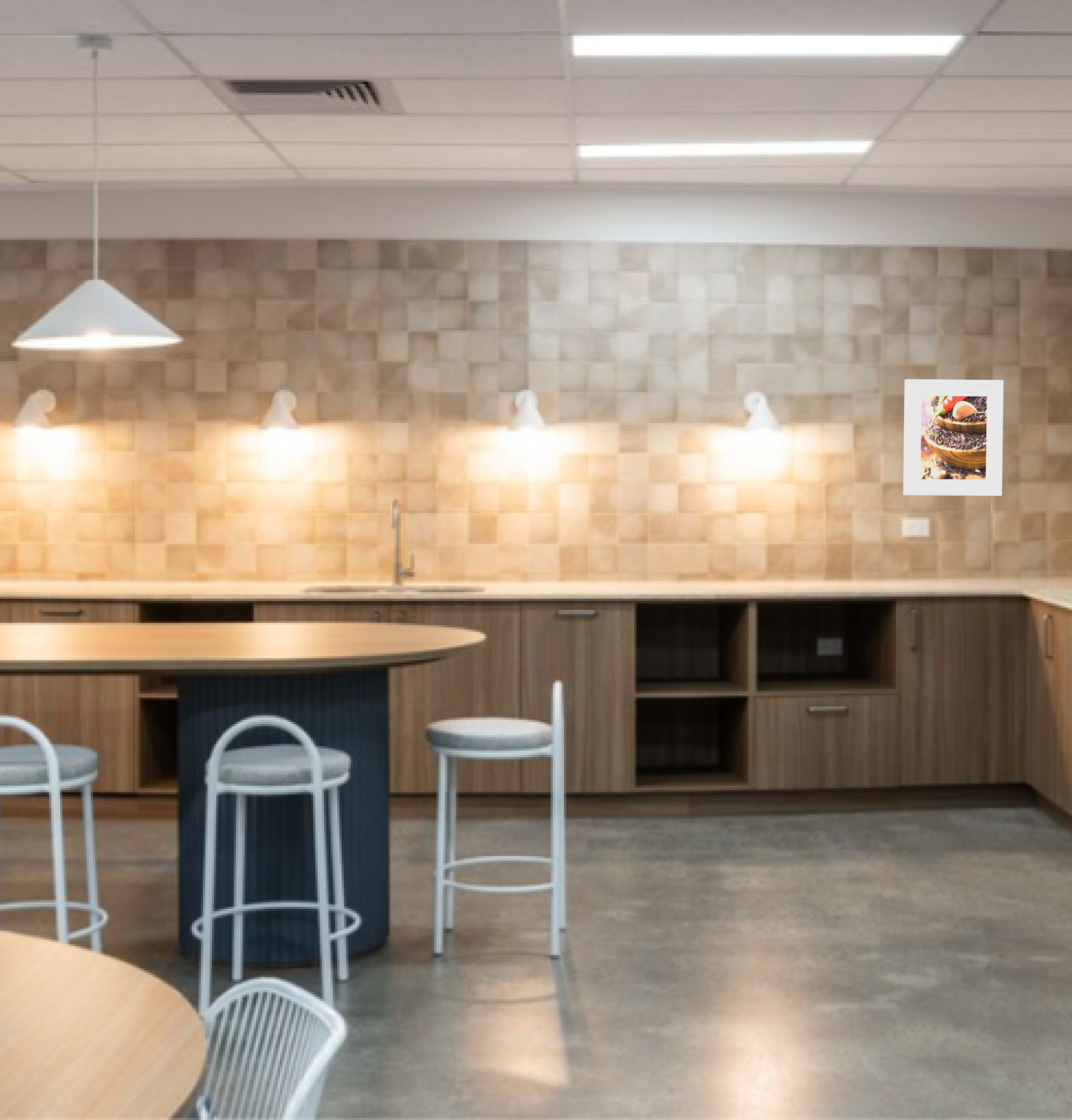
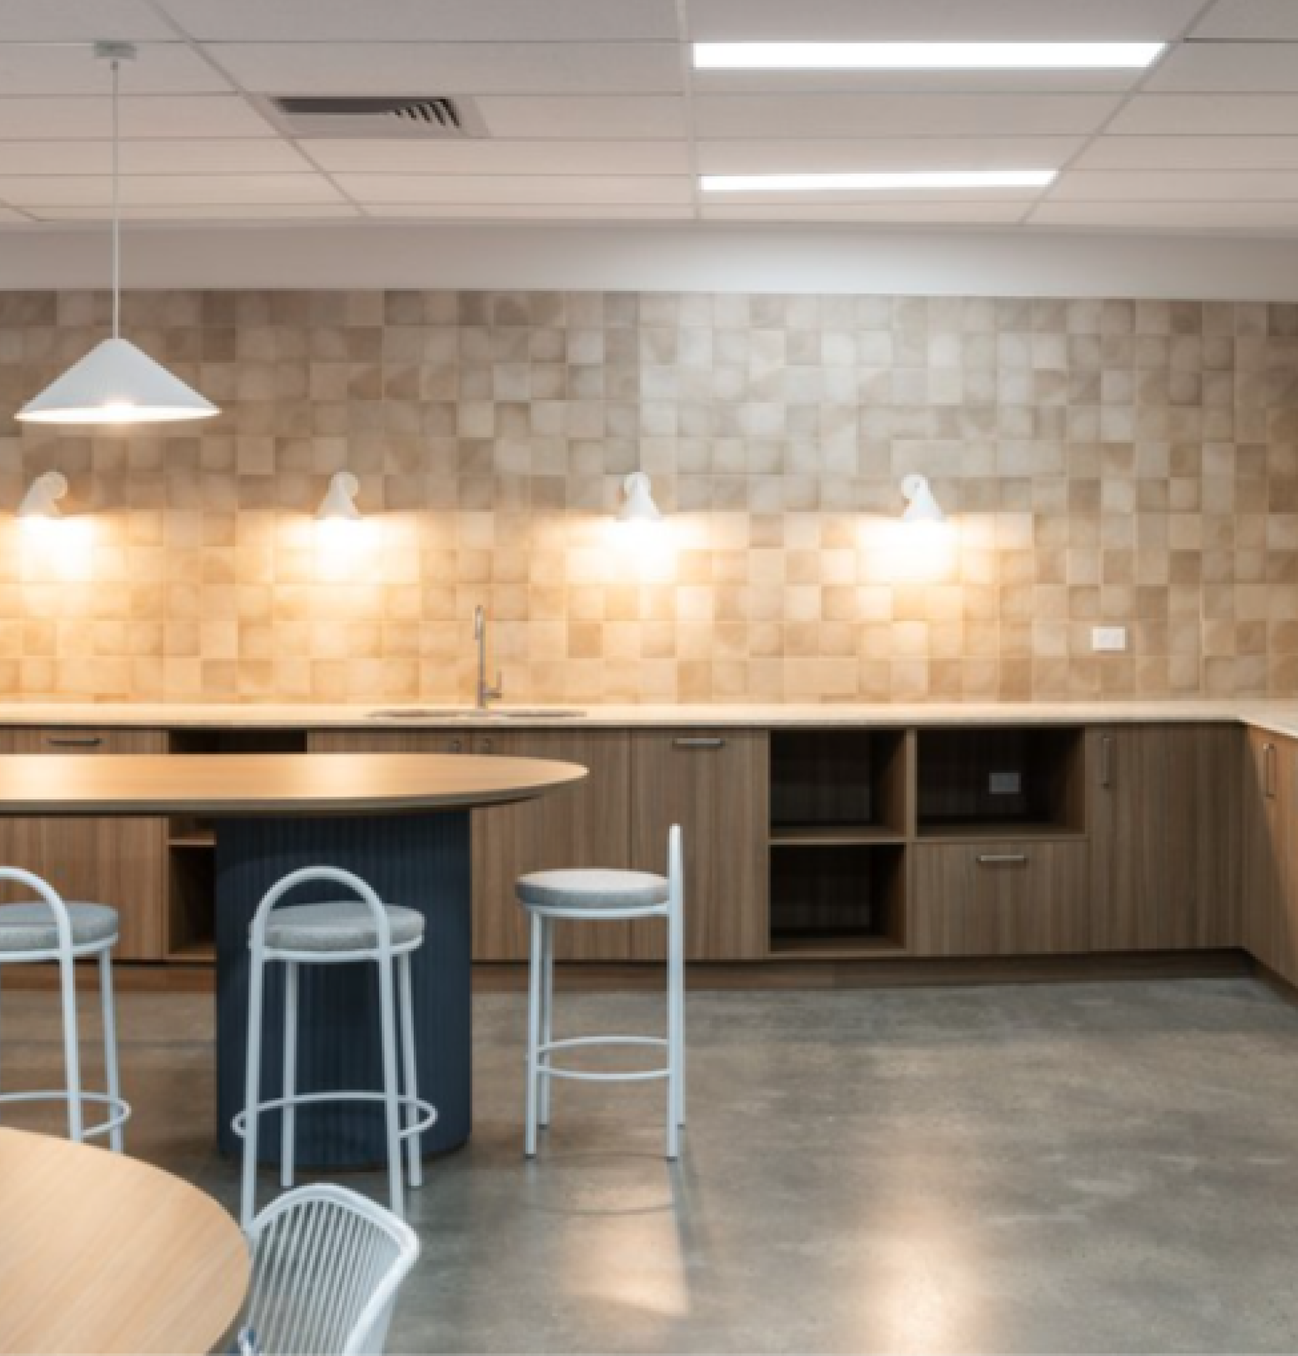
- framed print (953, 437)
